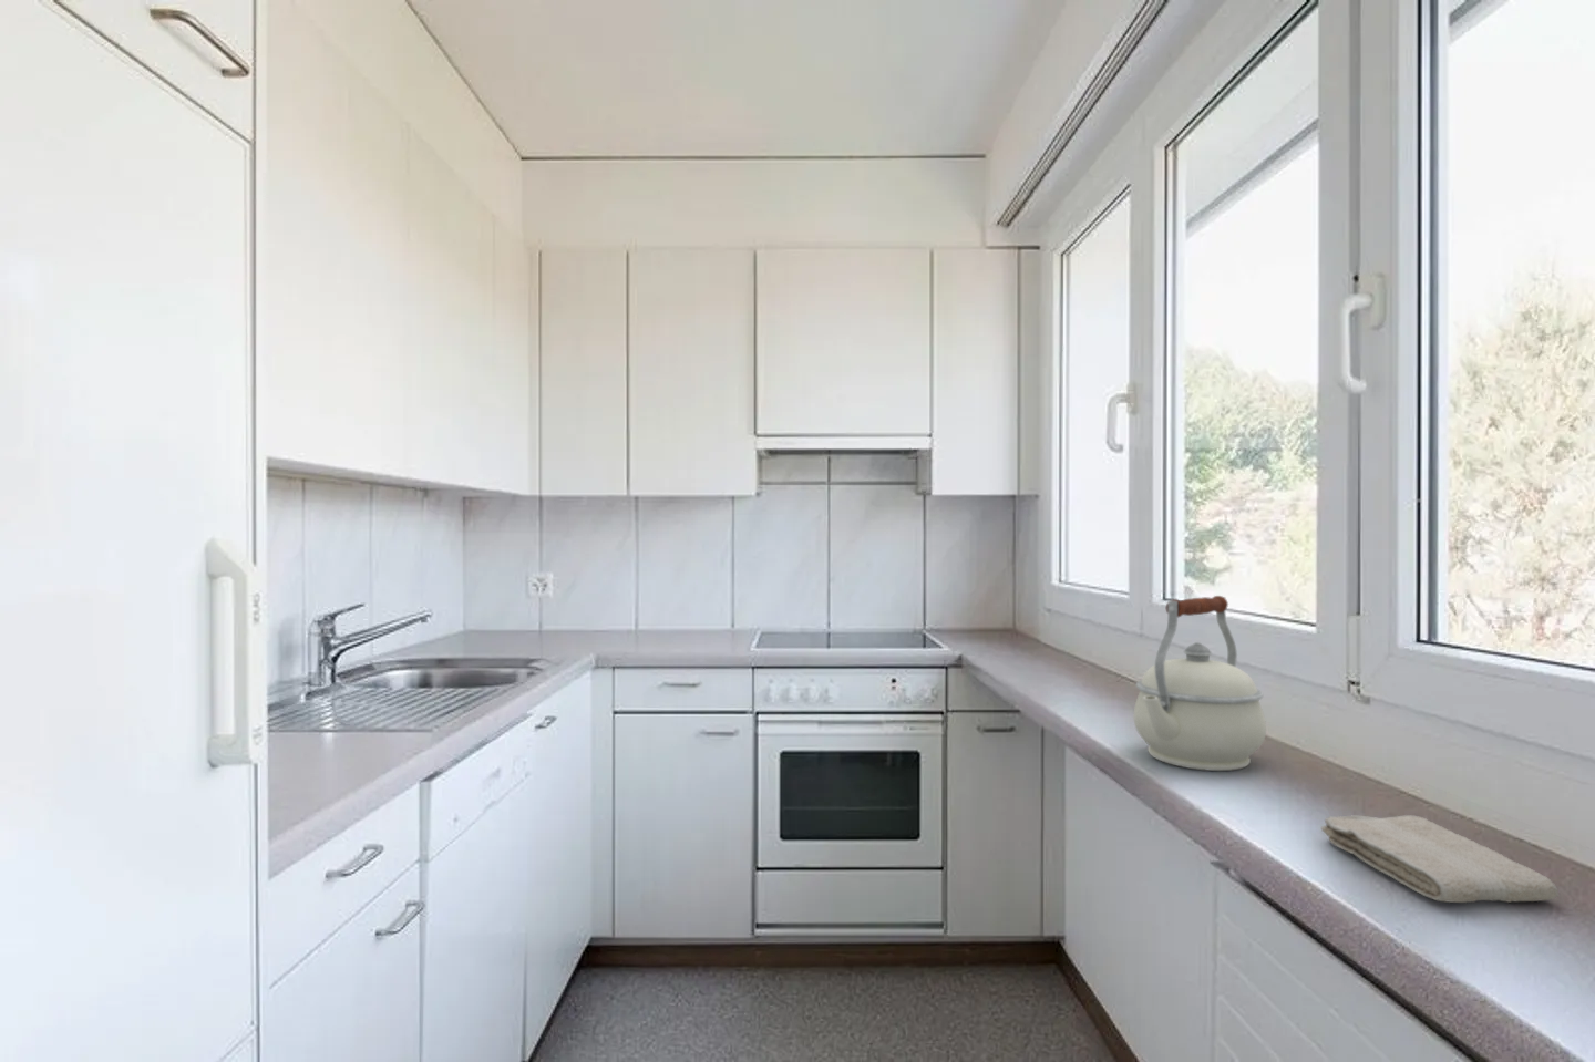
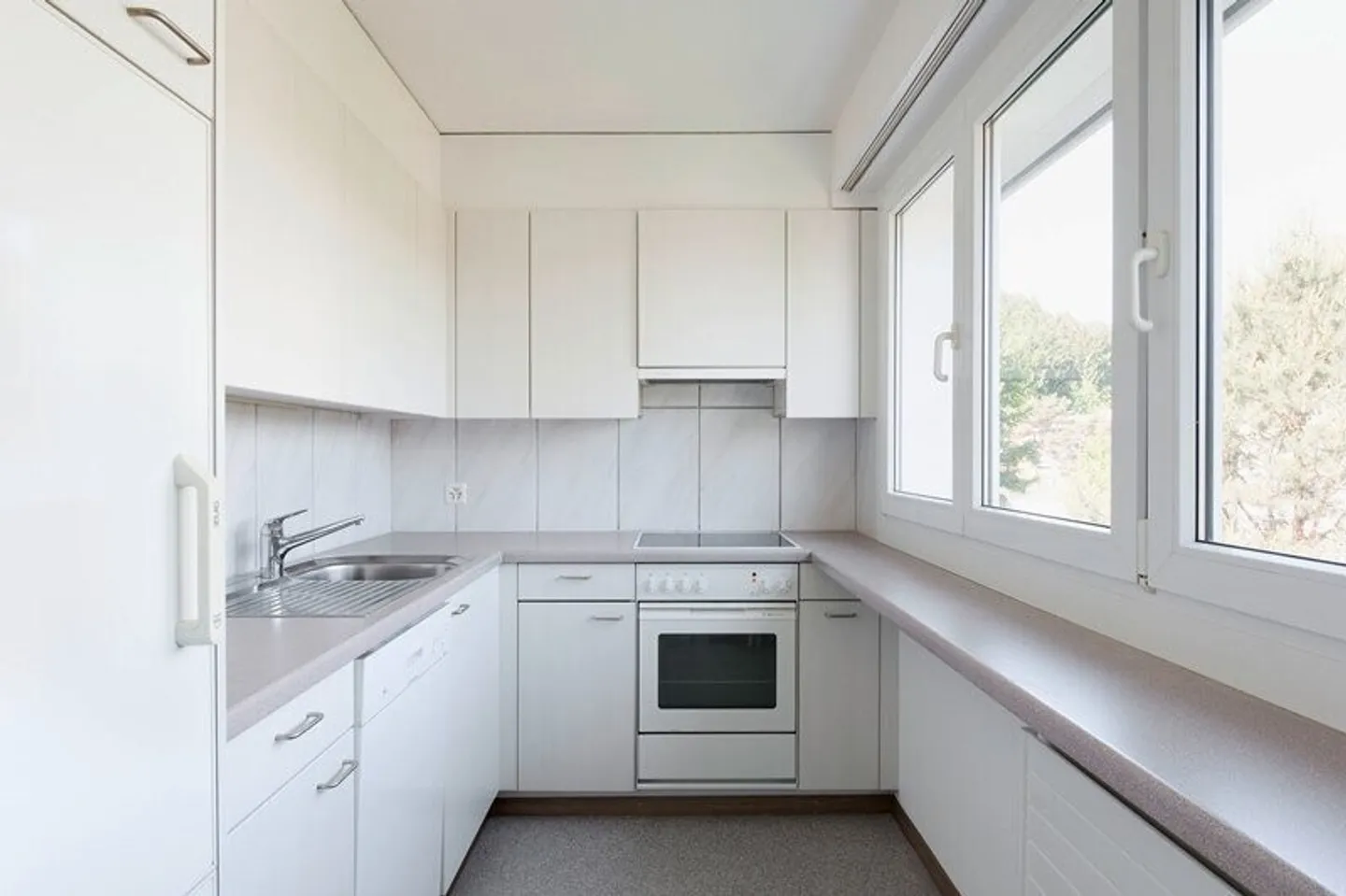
- washcloth (1426, 852)
- kettle (1192, 679)
